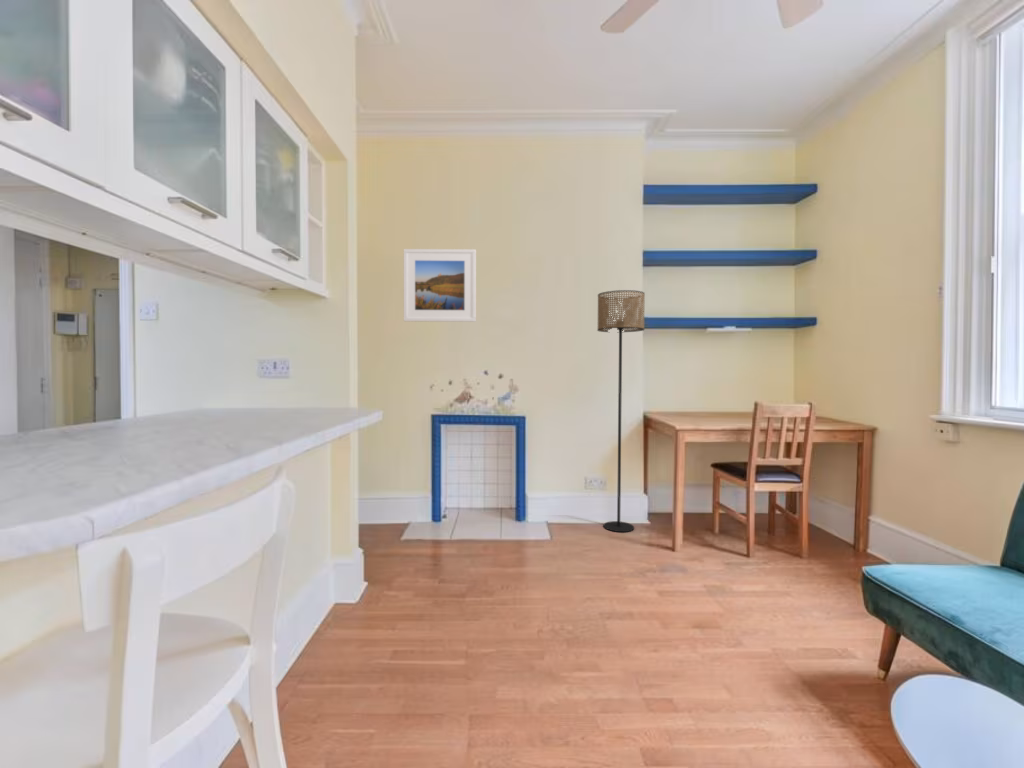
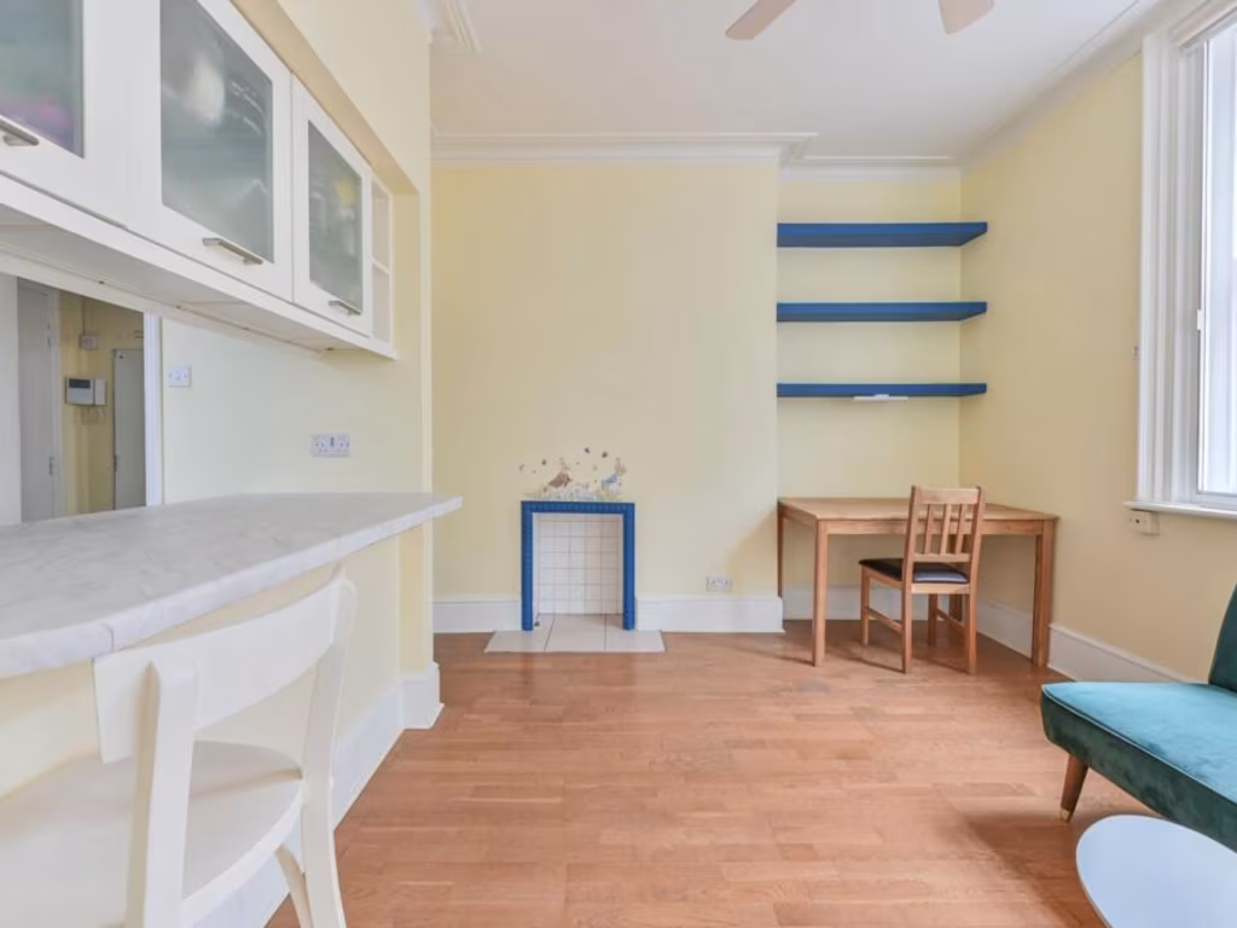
- floor lamp (619, 411)
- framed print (439, 285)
